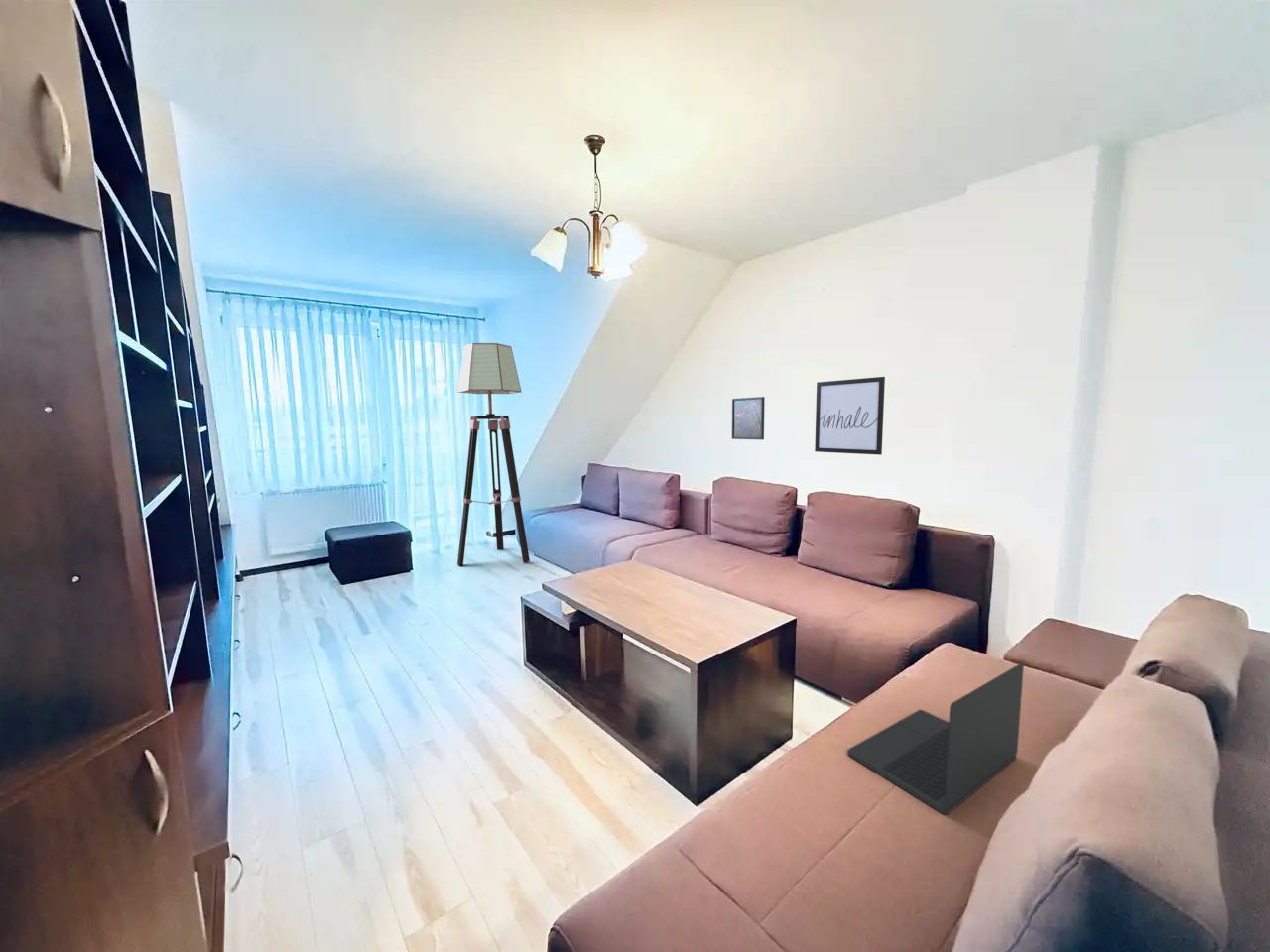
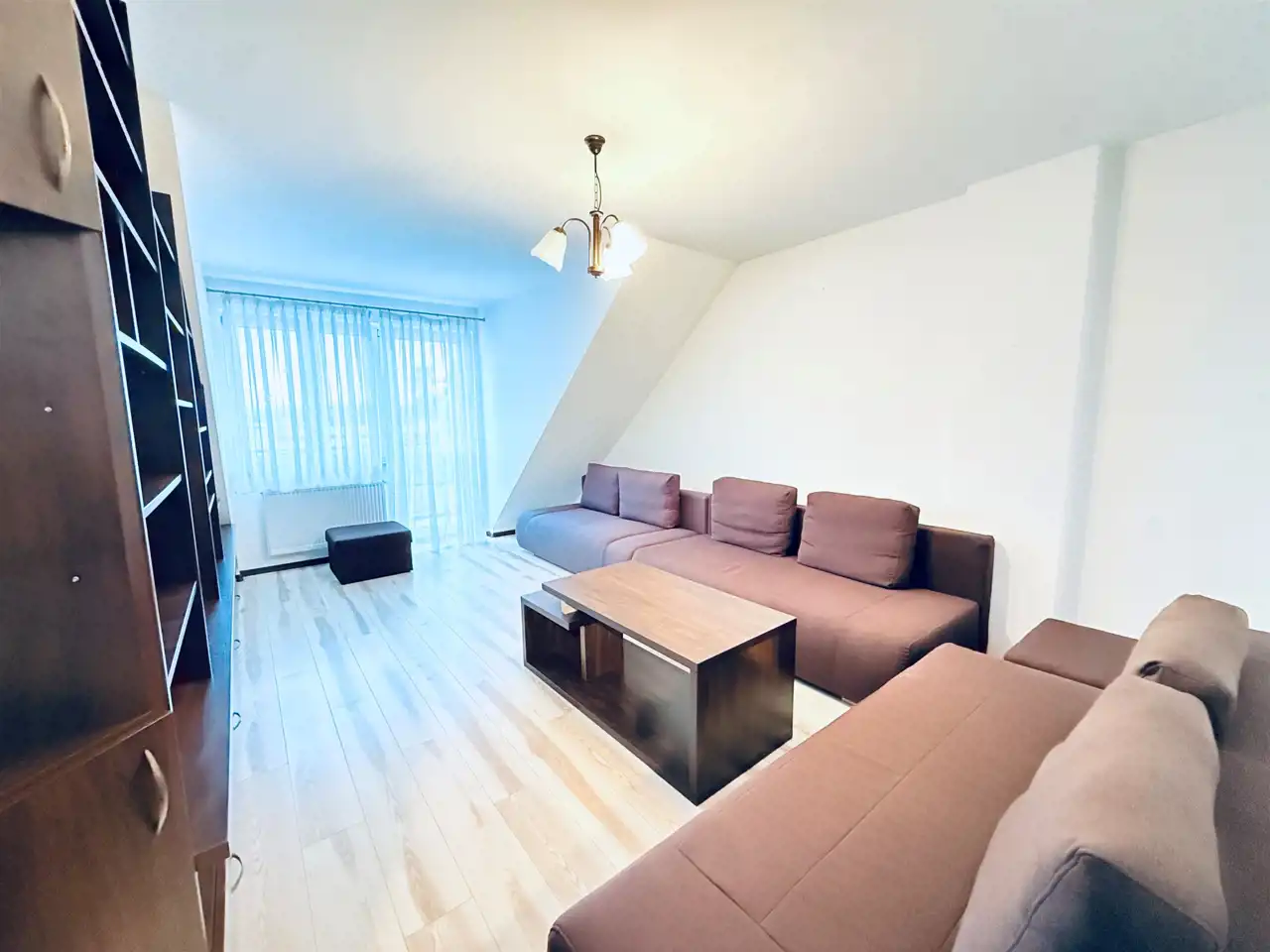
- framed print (747, 418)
- laptop (932, 714)
- wall art (847, 416)
- floor lamp (491, 453)
